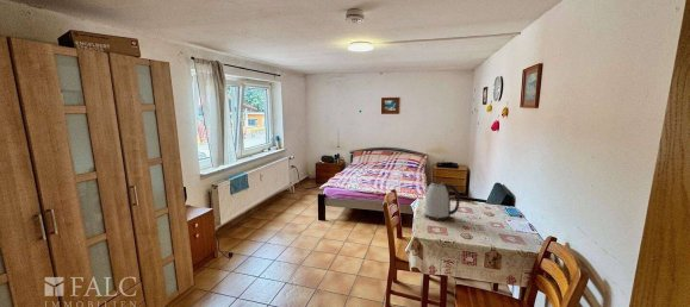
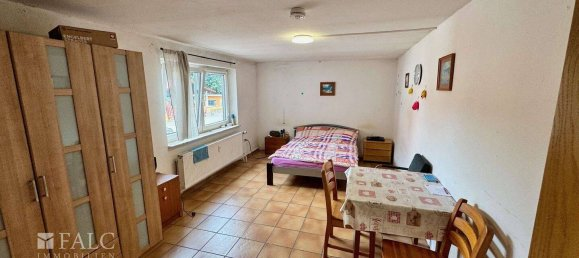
- kettle (441, 199)
